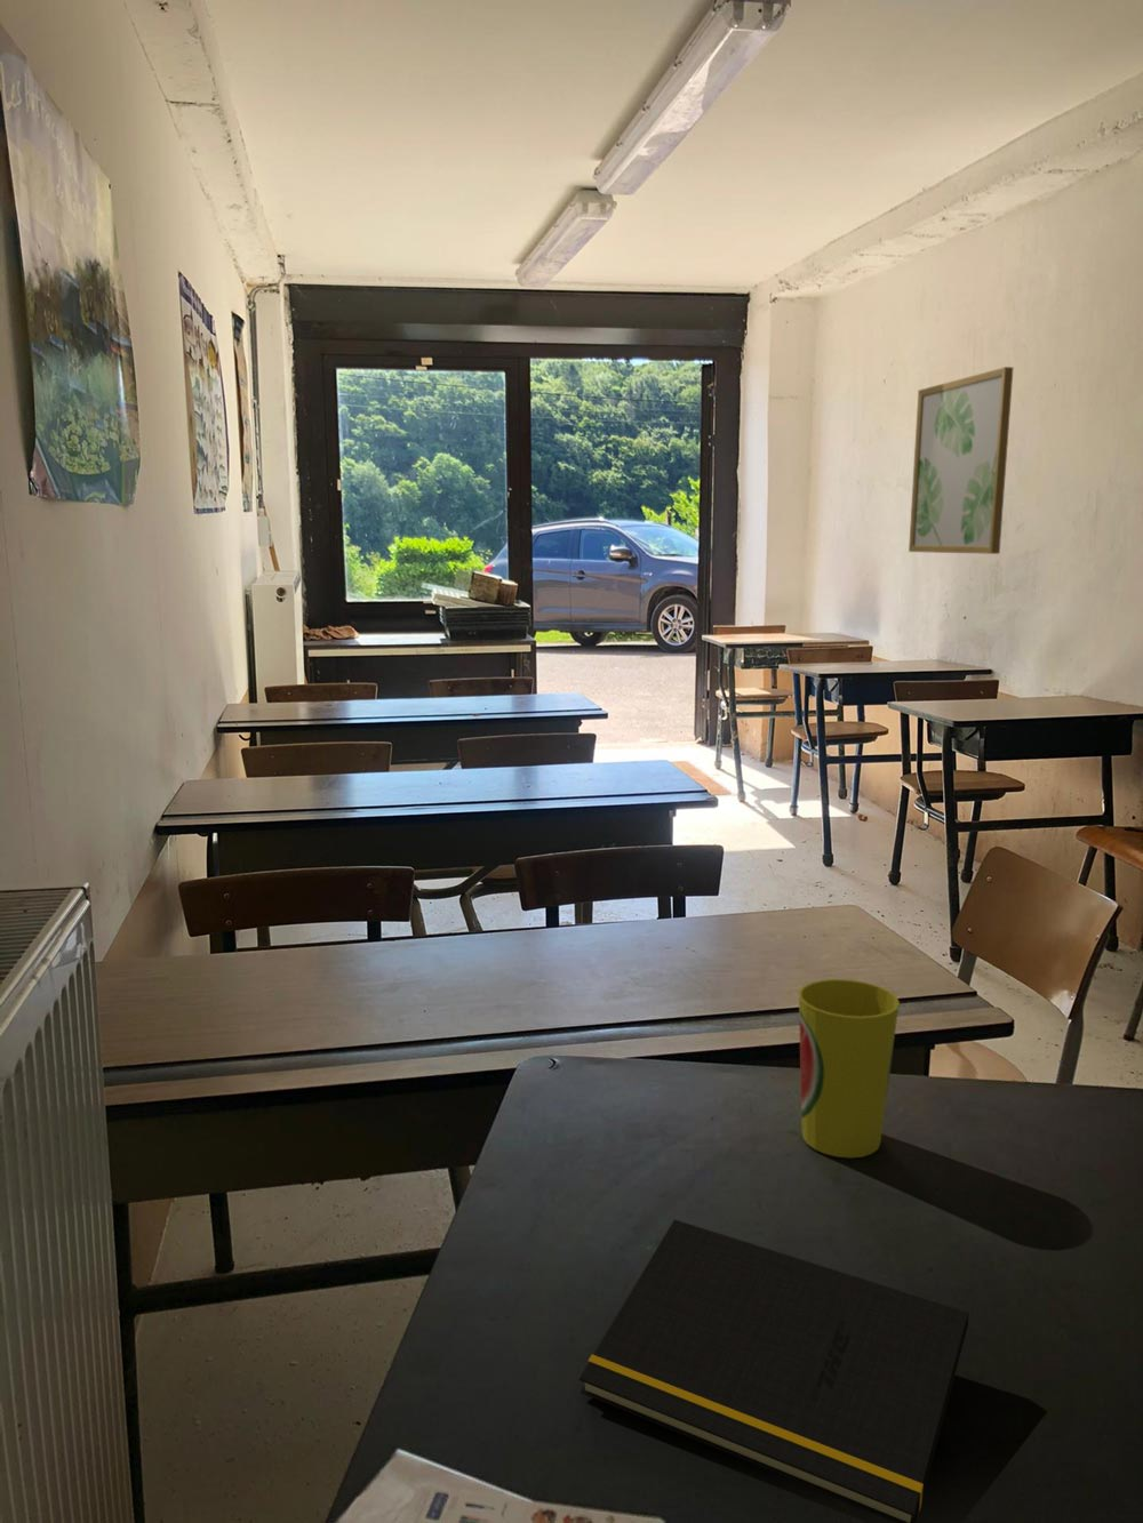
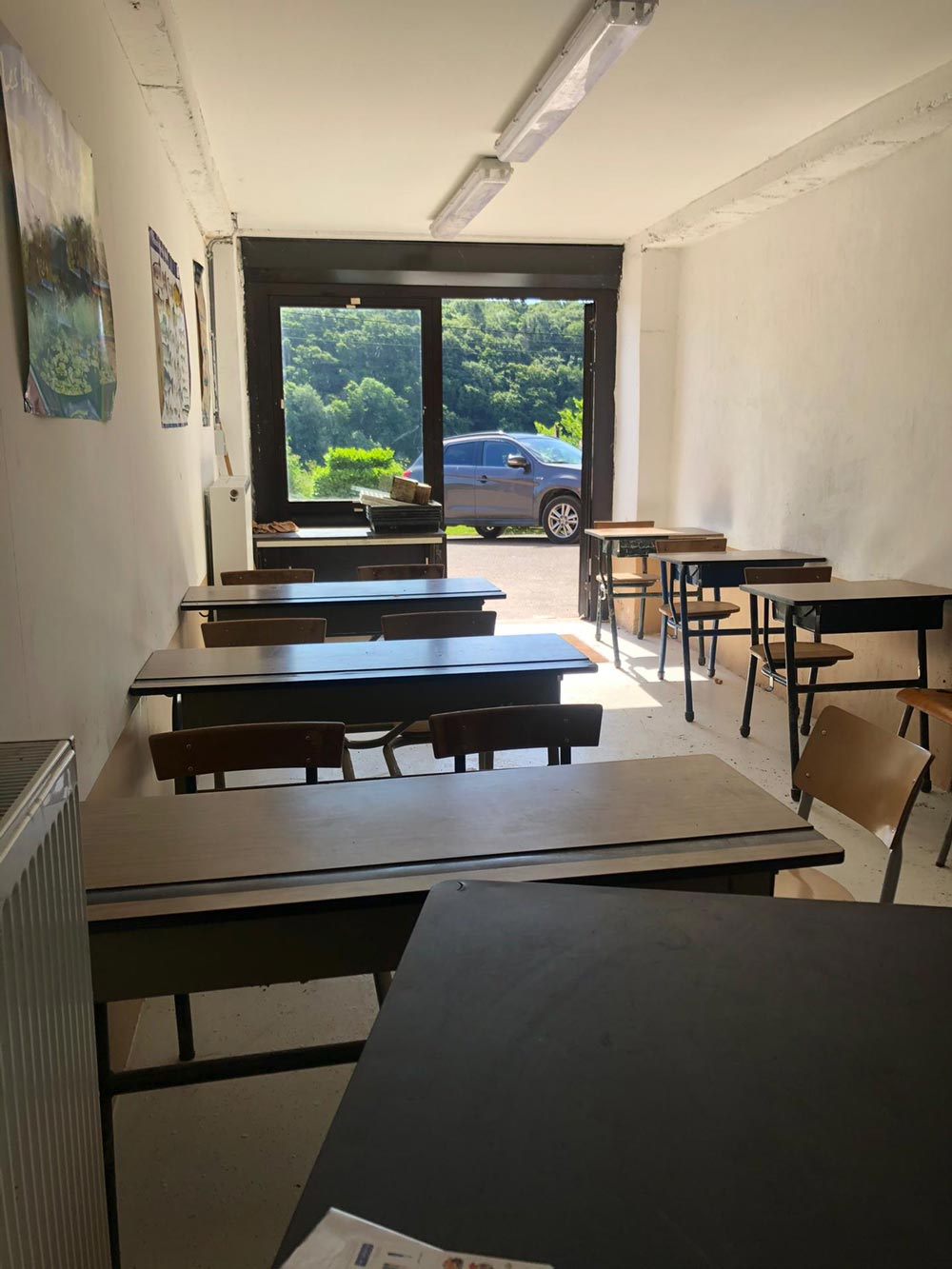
- wall art (956, 467)
- notepad (776, 1351)
- cup (844, 1068)
